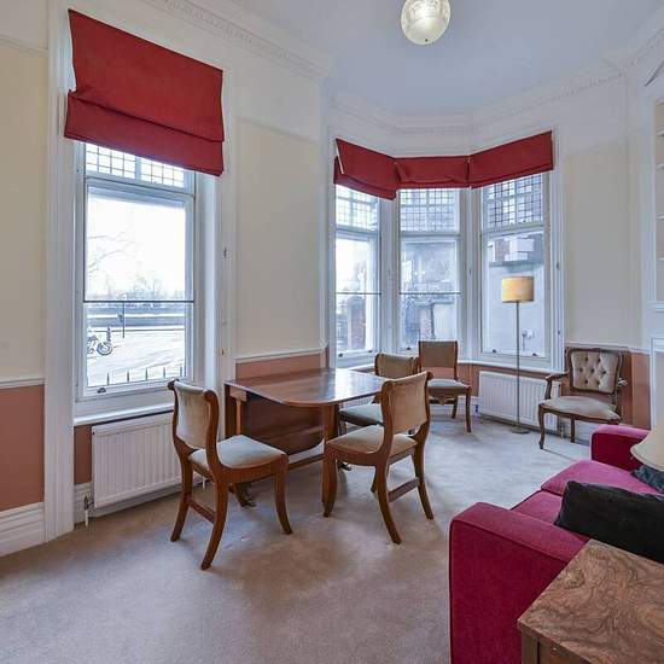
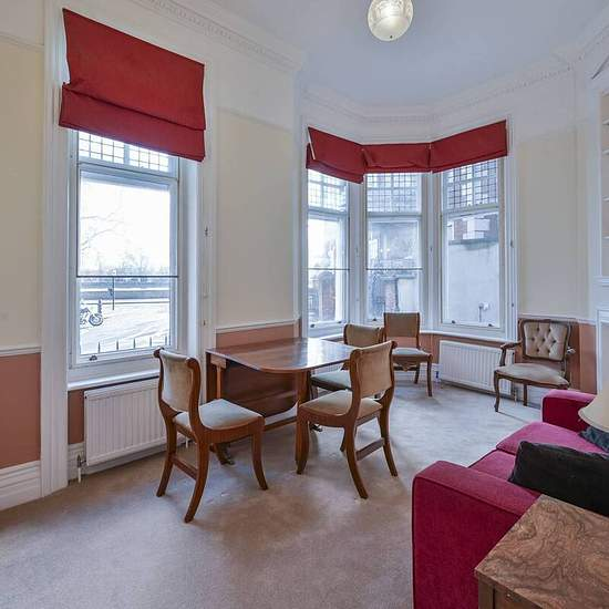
- floor lamp (517, 354)
